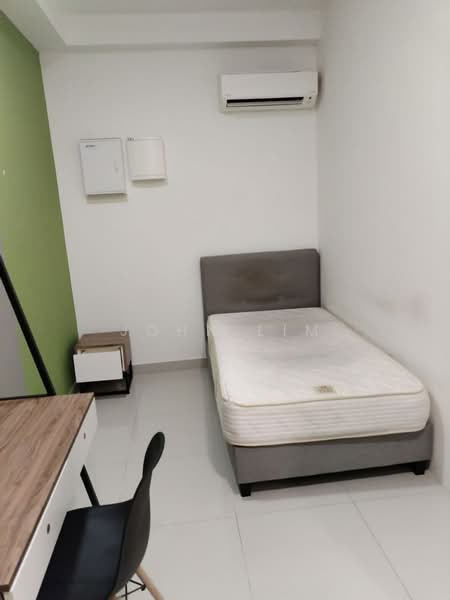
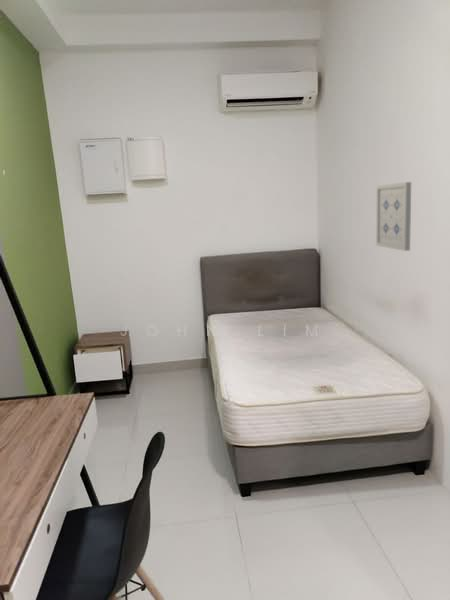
+ wall art (392, 216)
